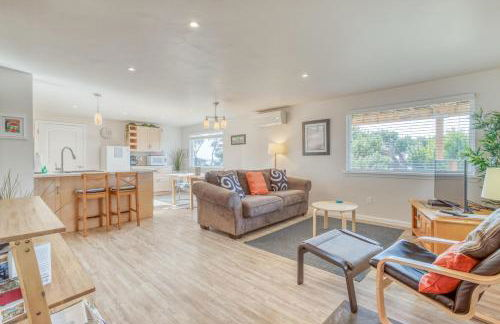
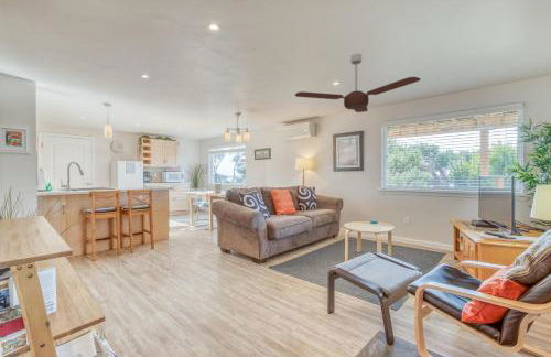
+ ceiling fan (355, 85)
